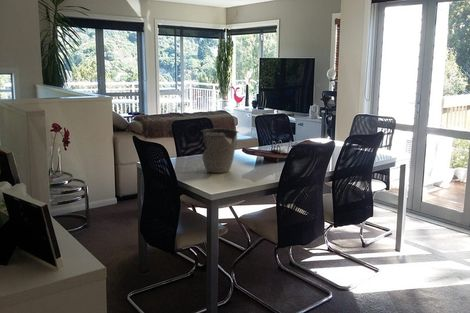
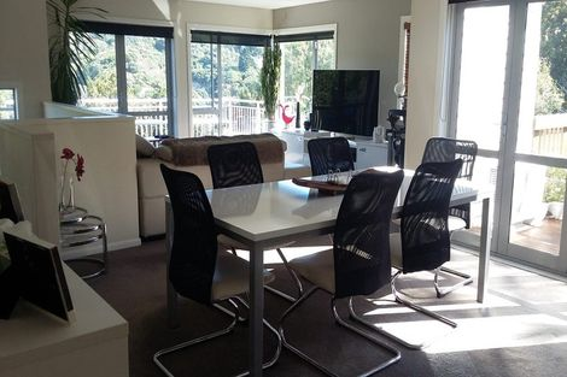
- decorative bowl (219, 150)
